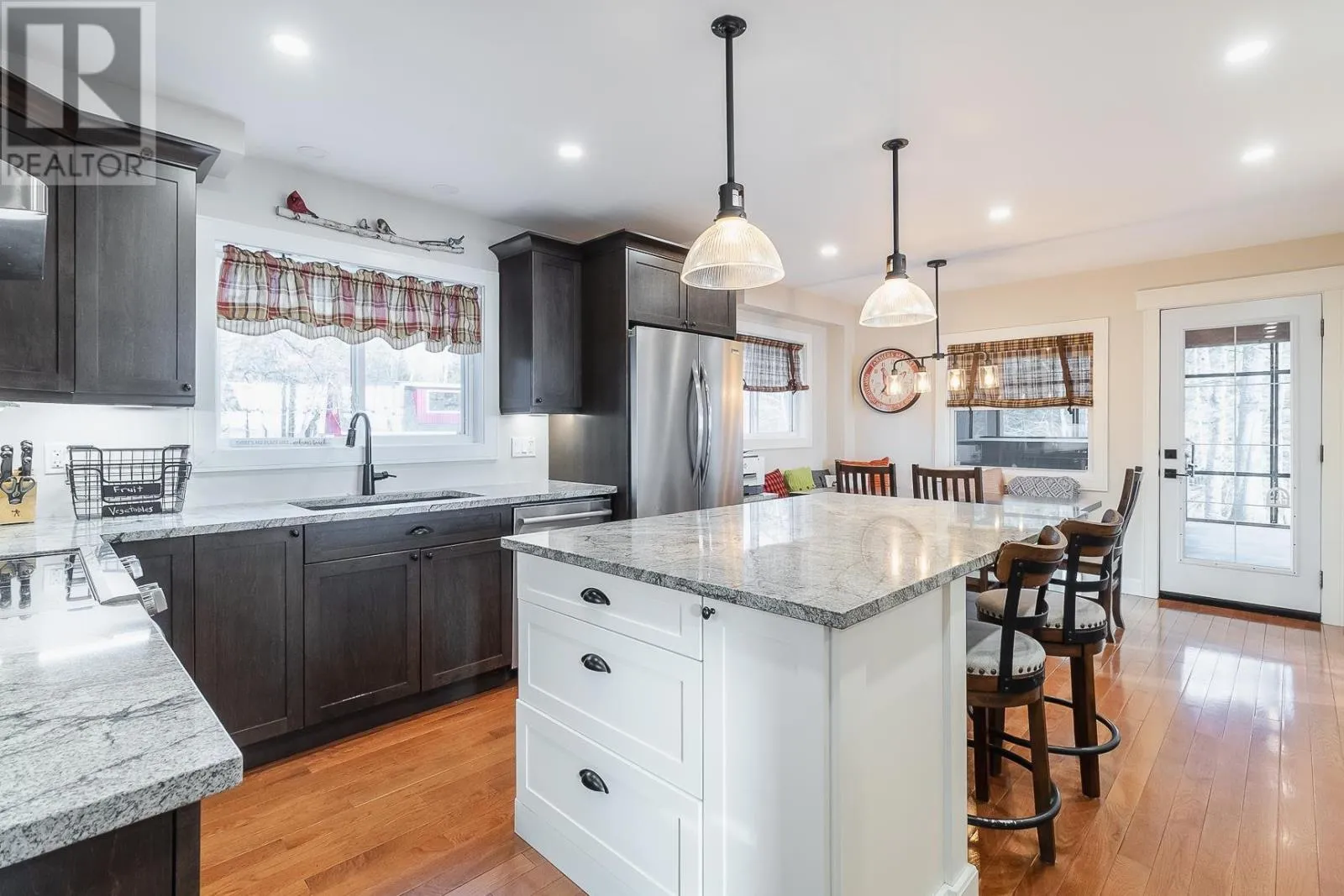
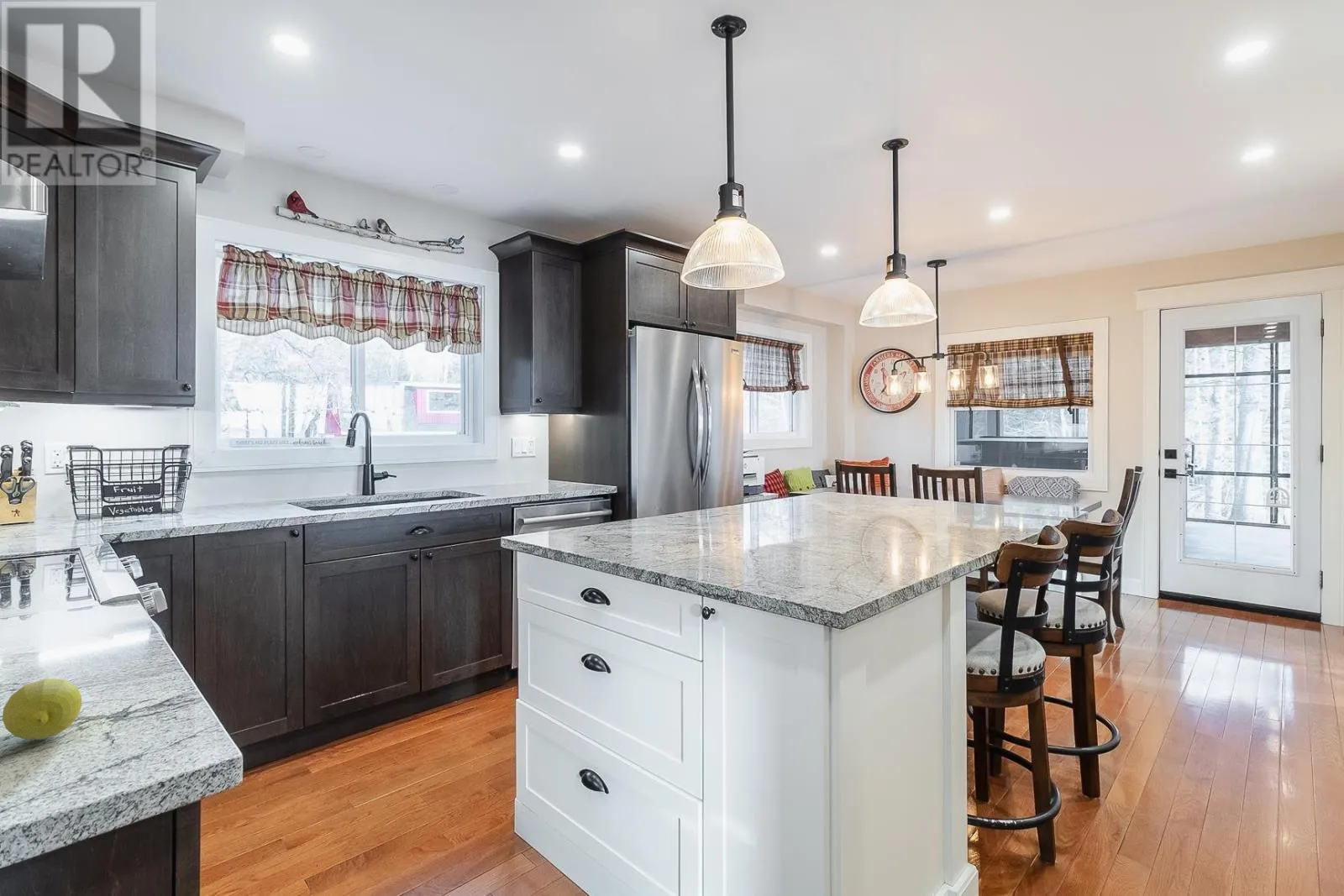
+ fruit (44, 707)
